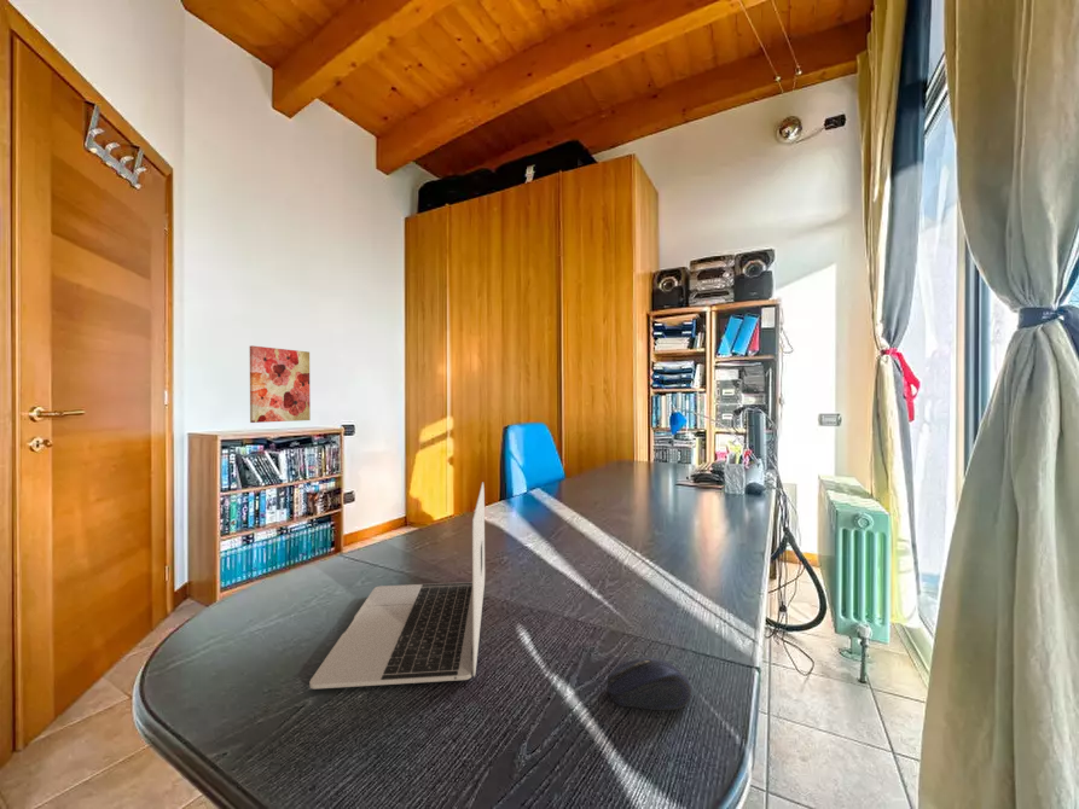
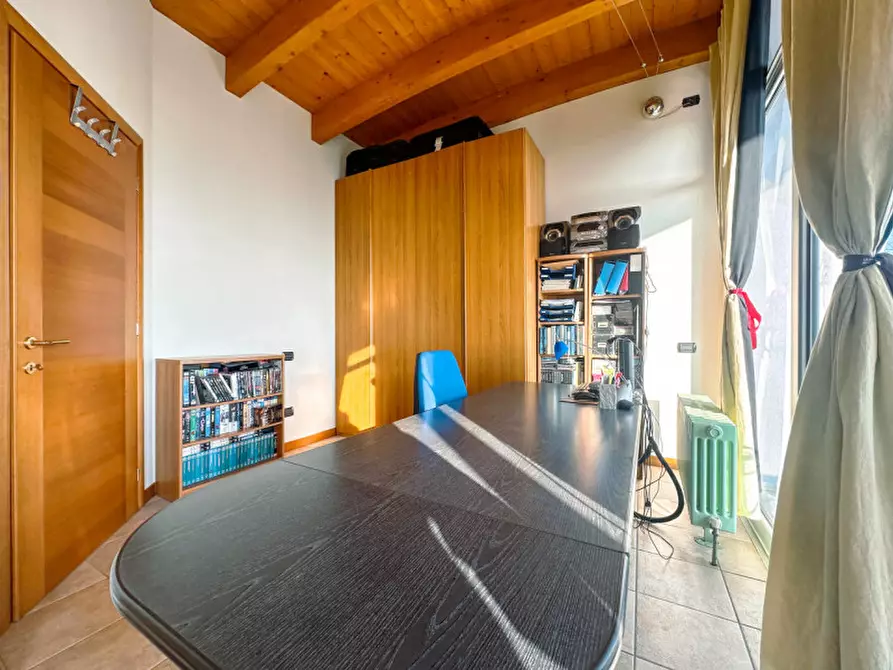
- computer mouse (648, 676)
- wall art (282, 385)
- laptop (416, 584)
